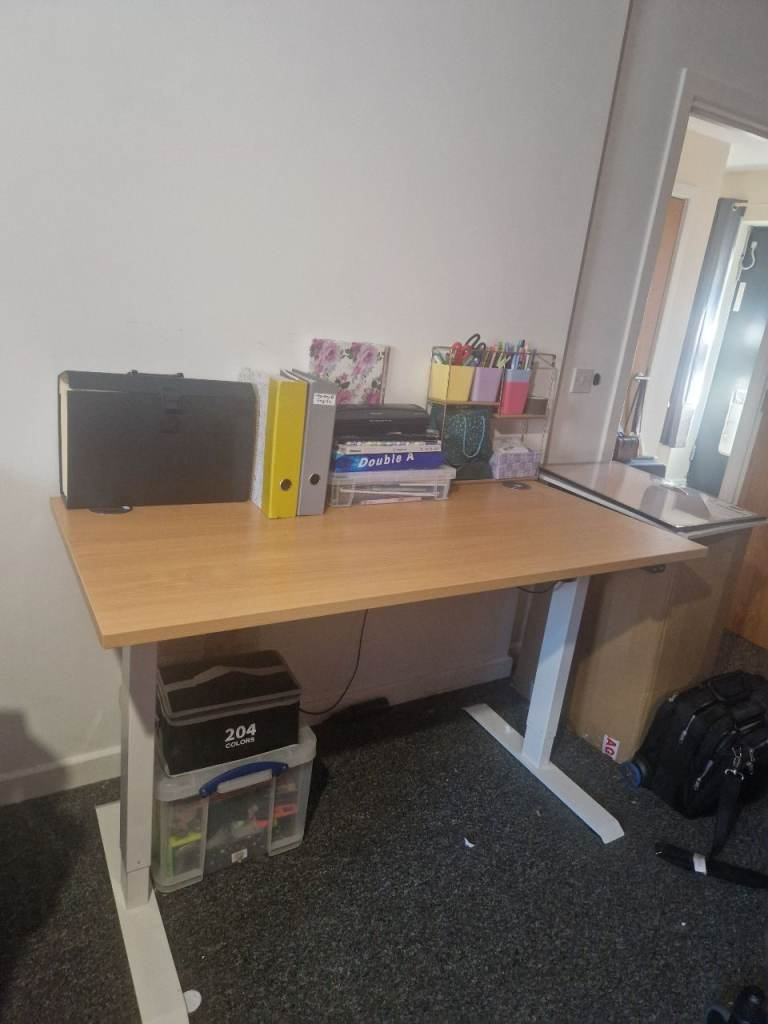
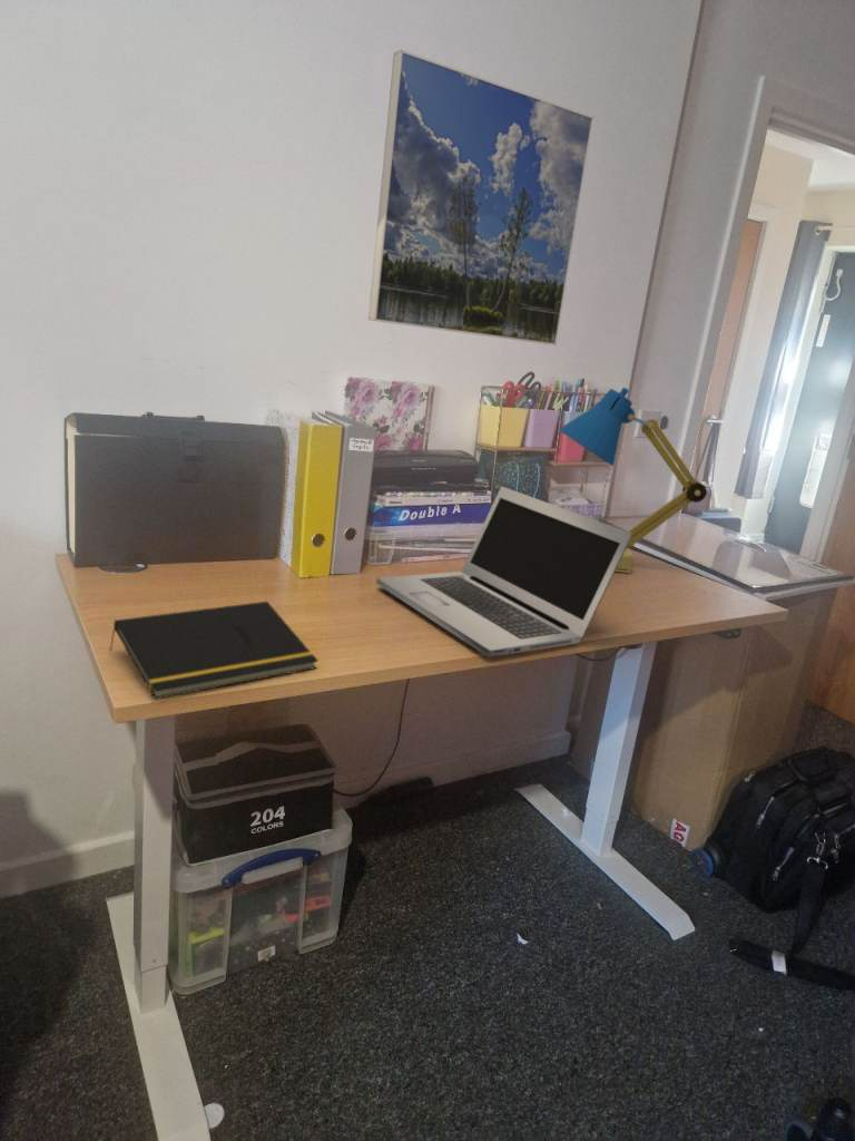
+ notepad (217, 644)
+ desk lamp (612, 465)
+ laptop (495, 560)
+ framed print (483, 215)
